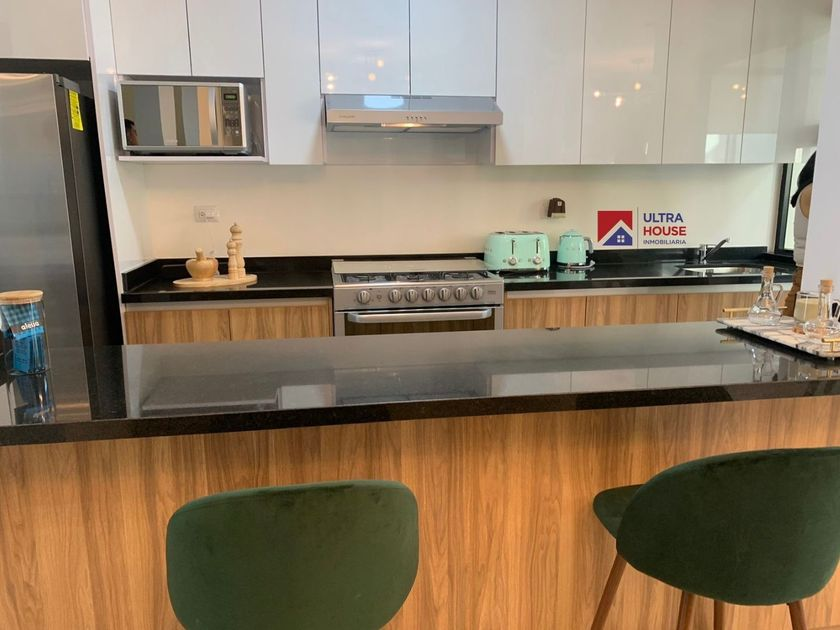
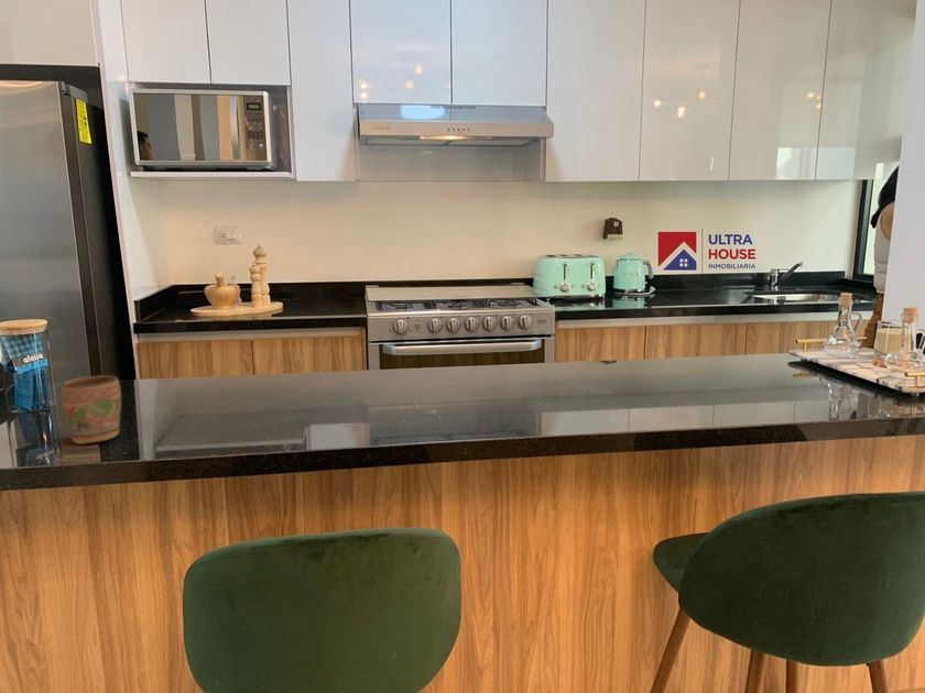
+ mug (91, 408)
